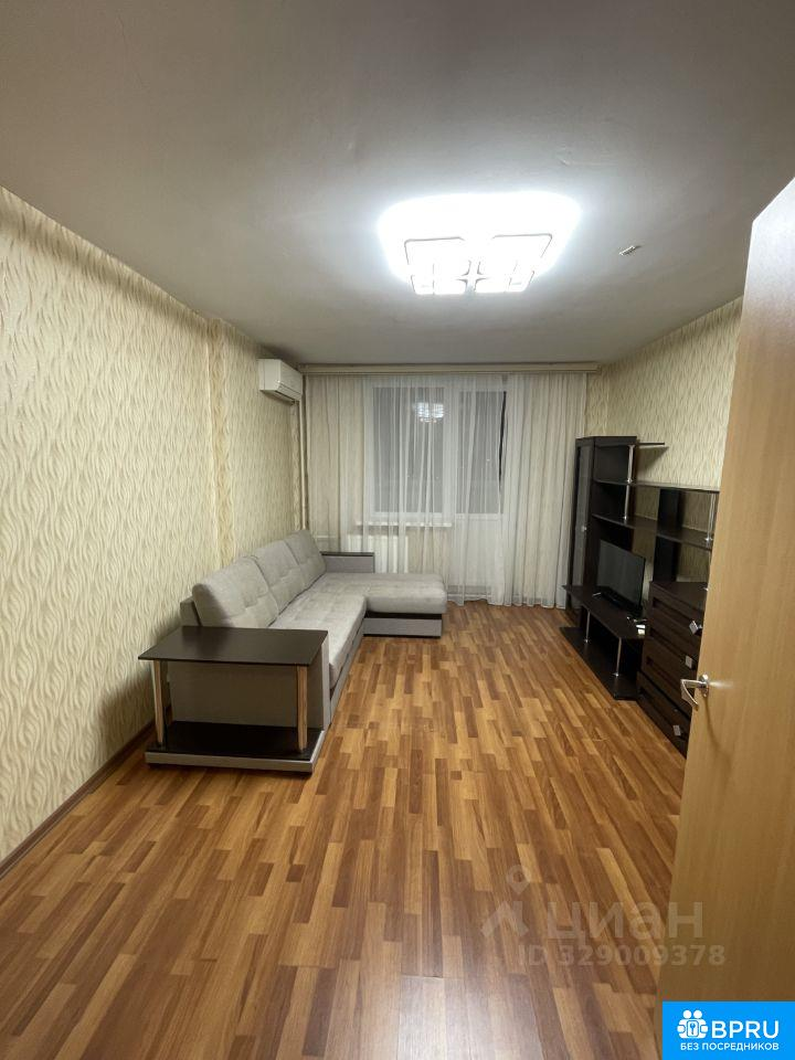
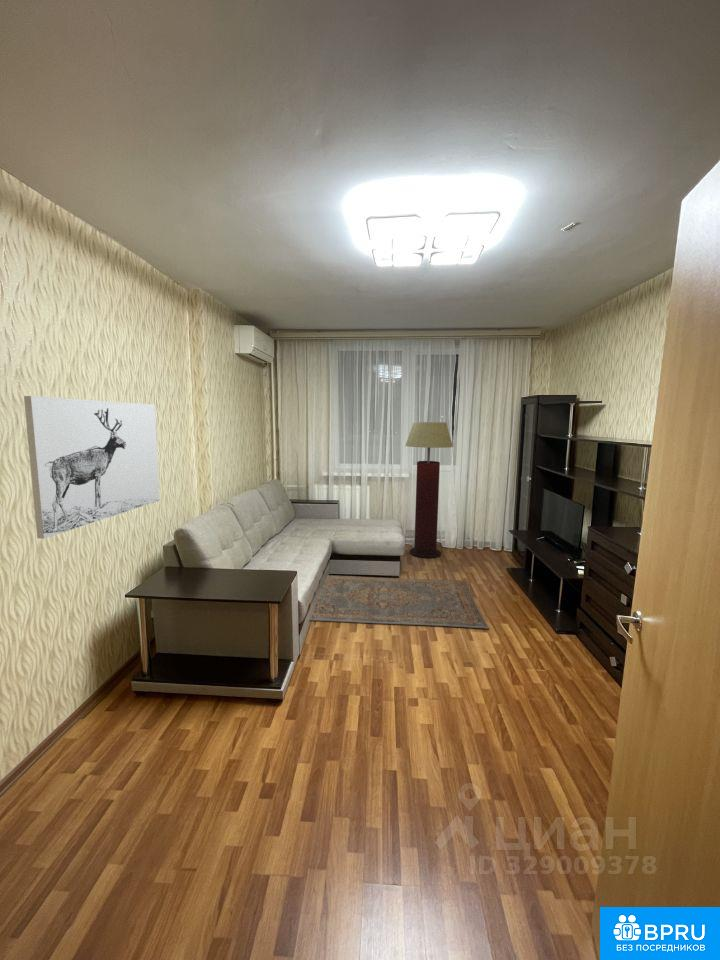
+ rug (384, 597)
+ floor lamp (427, 489)
+ wall art (106, 459)
